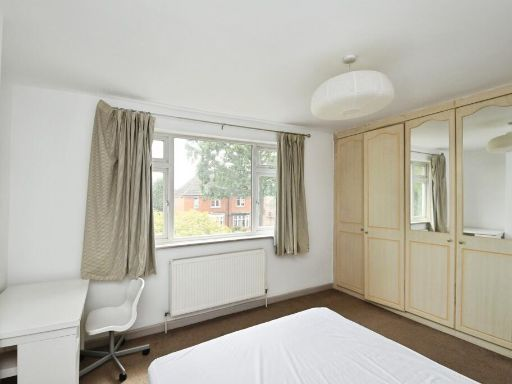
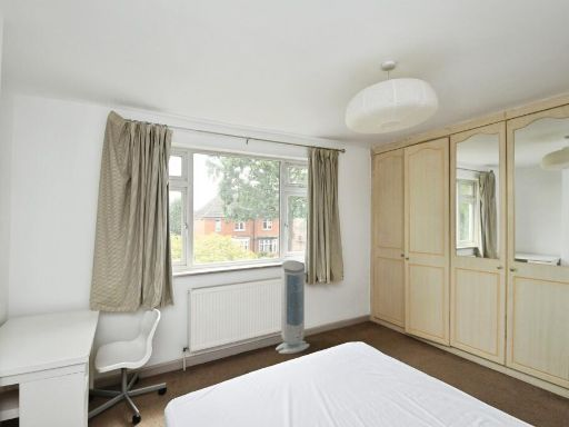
+ air purifier (292, 304)
